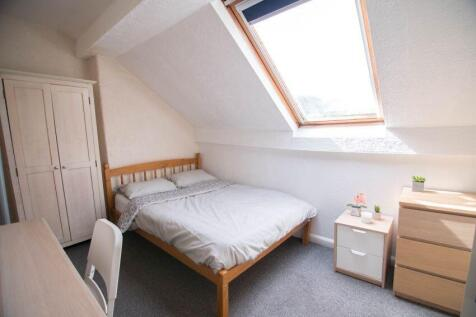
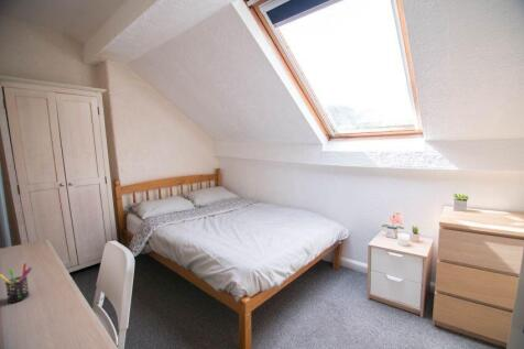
+ pen holder (17, 282)
